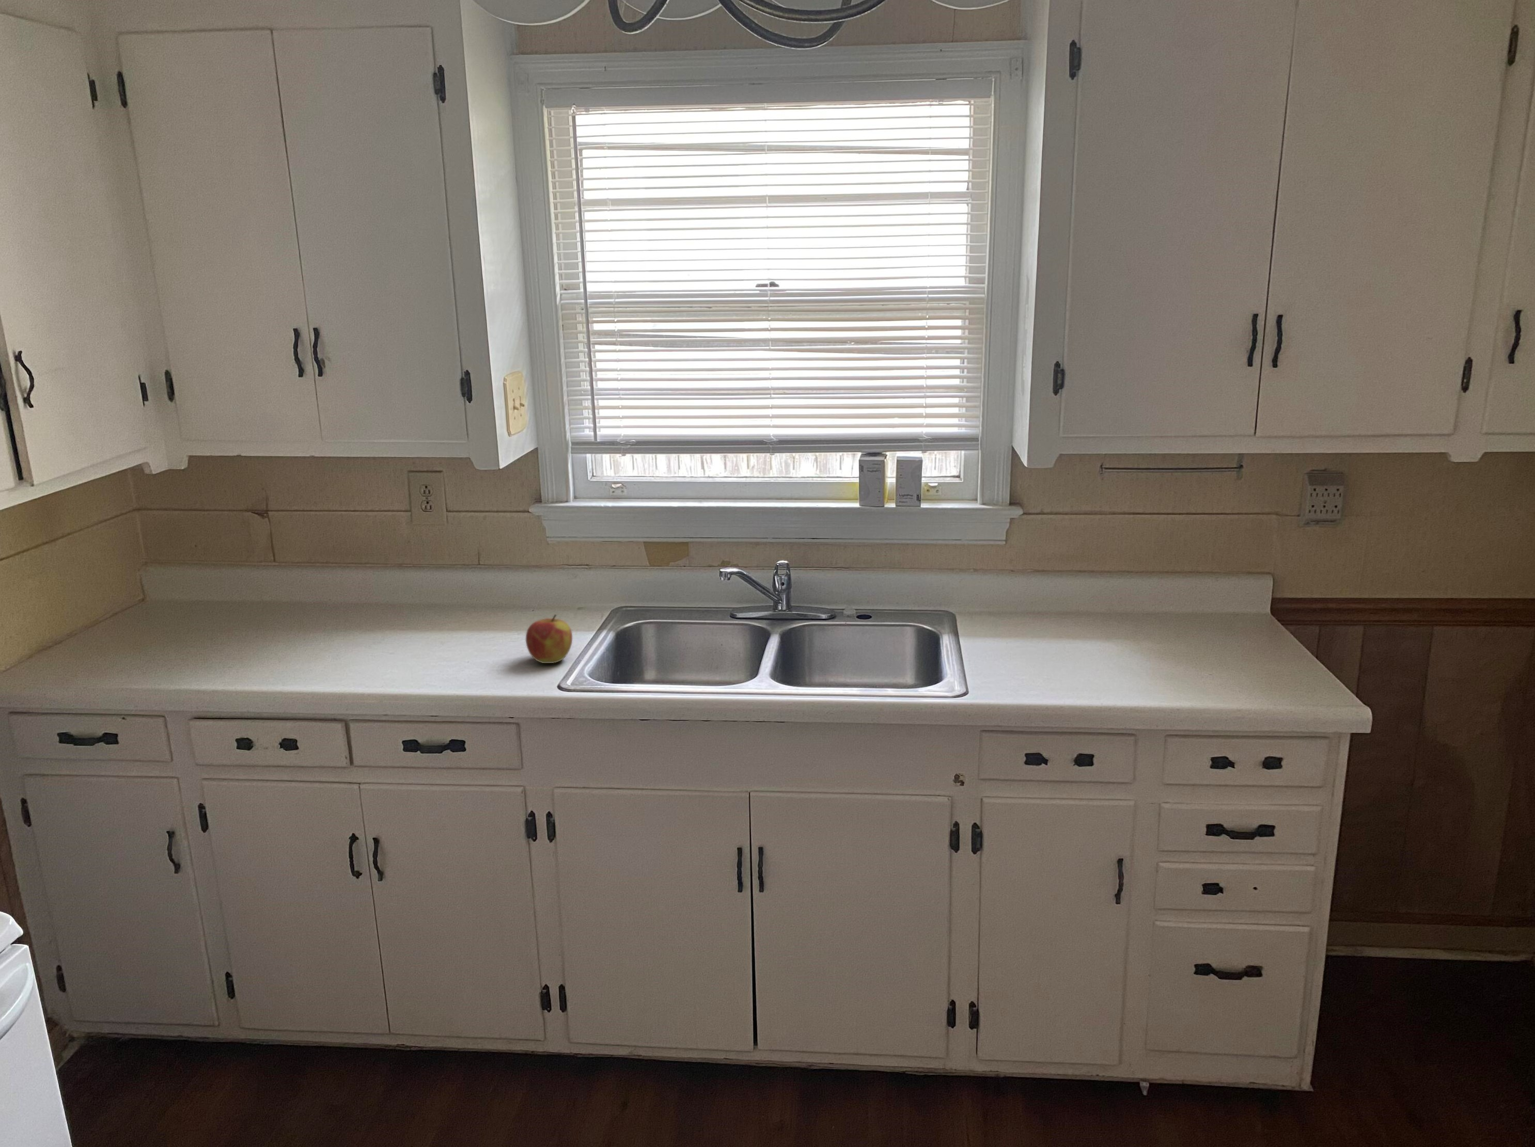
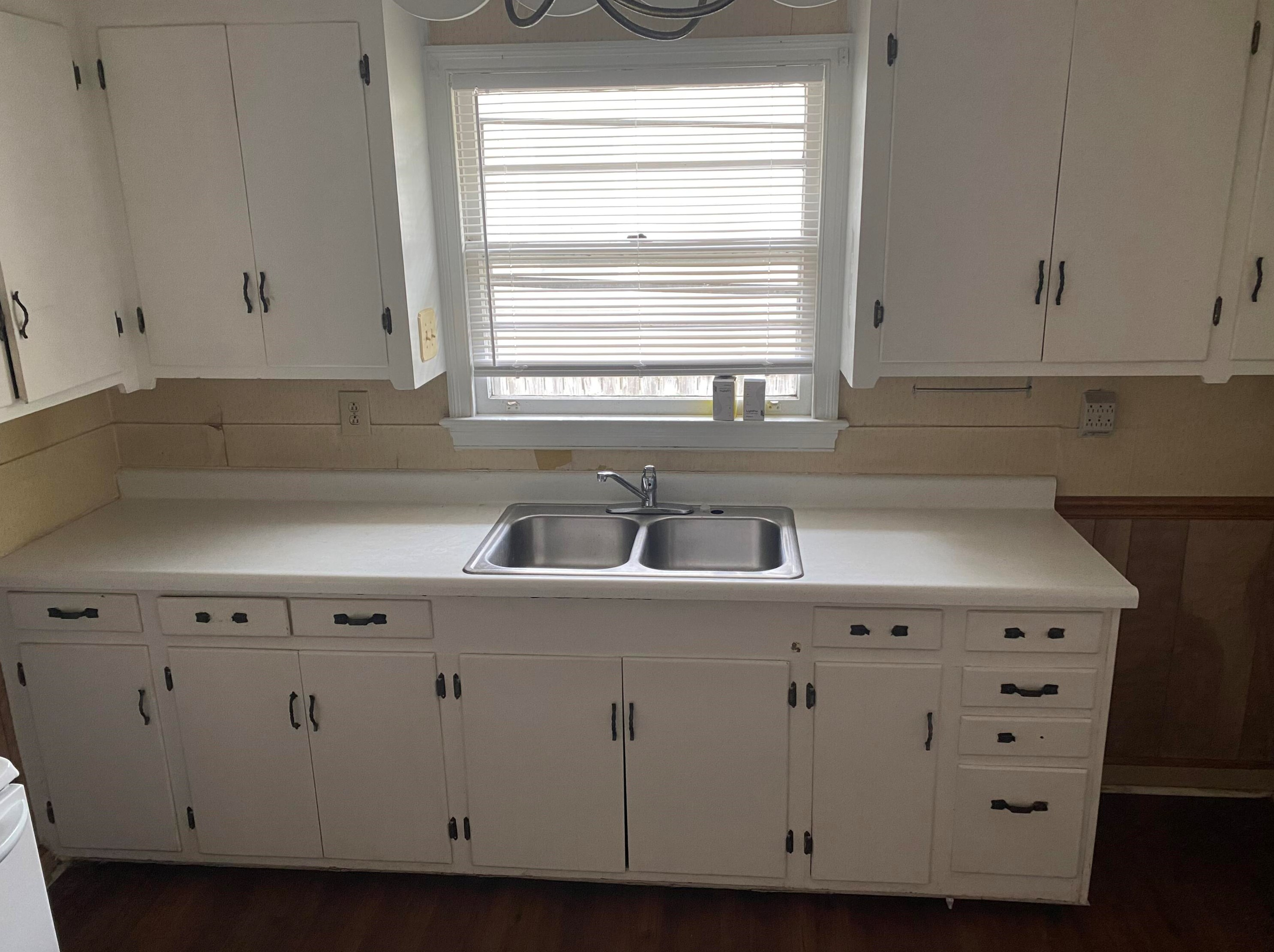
- apple (549, 639)
